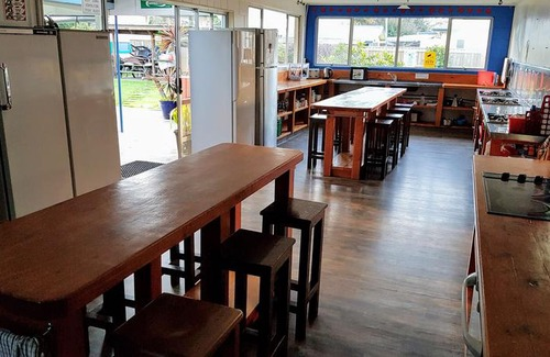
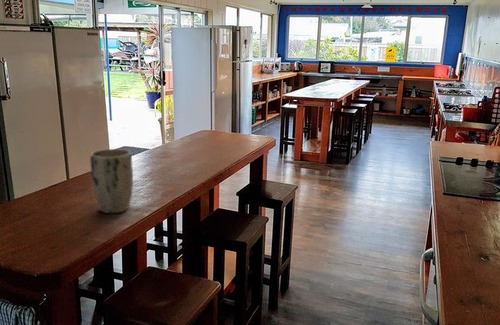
+ plant pot (112, 181)
